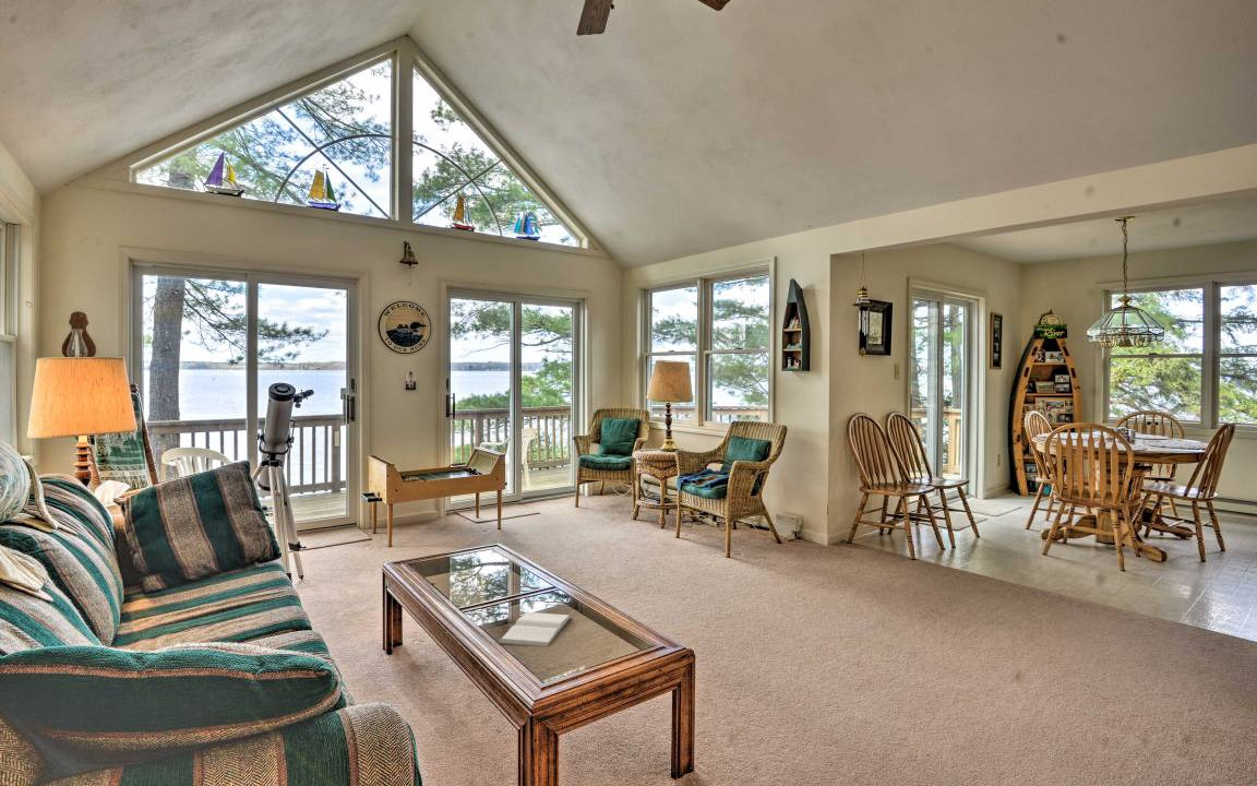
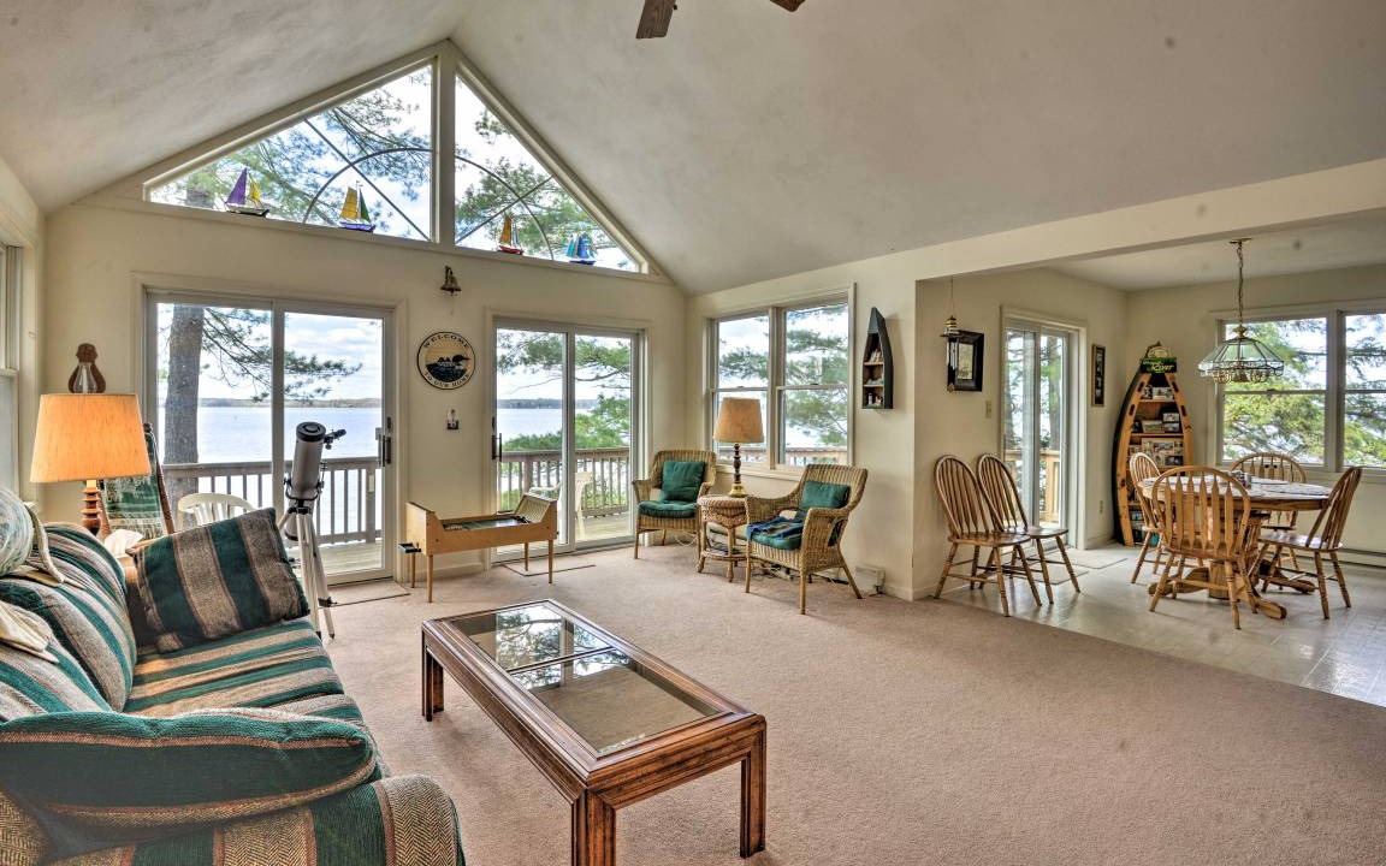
- book (537, 626)
